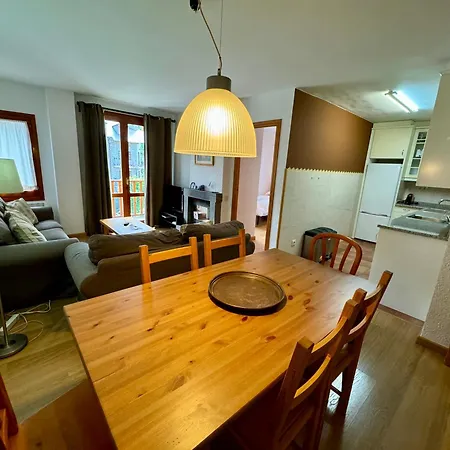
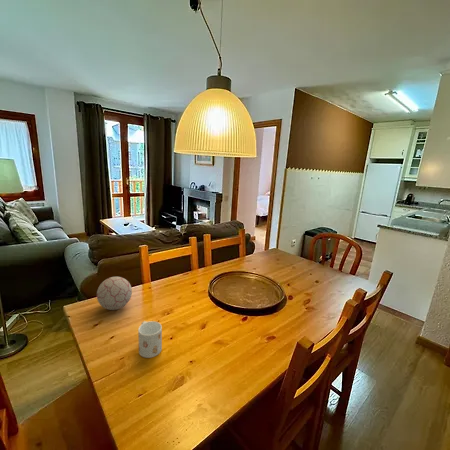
+ mug (148, 336)
+ decorative ball (114, 292)
